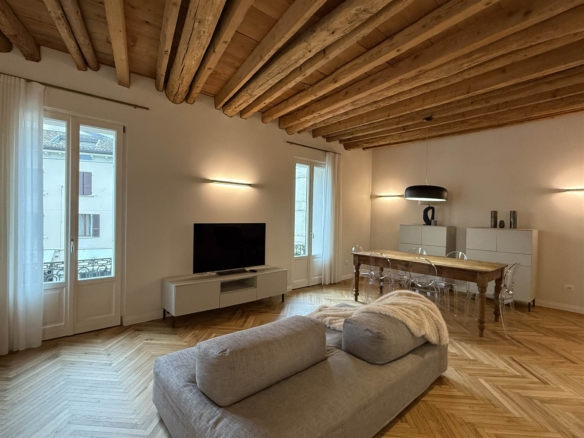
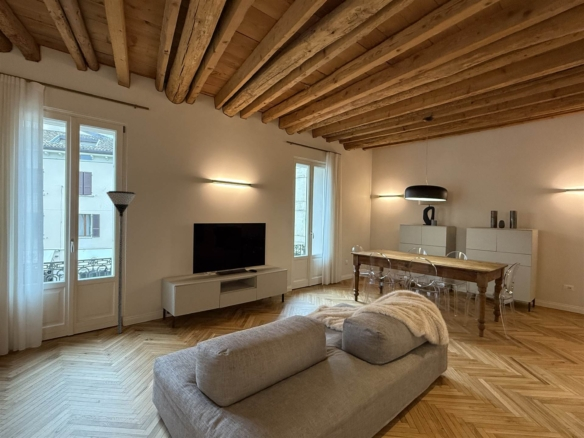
+ floor lamp (120, 262)
